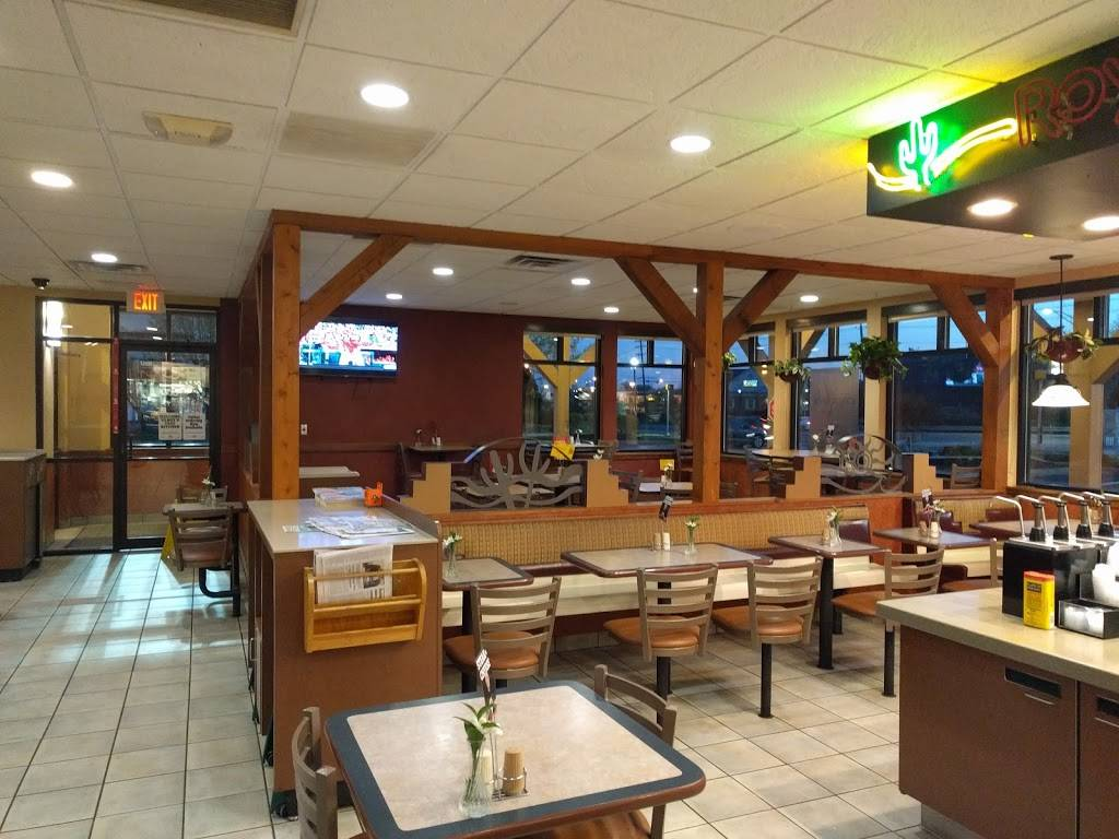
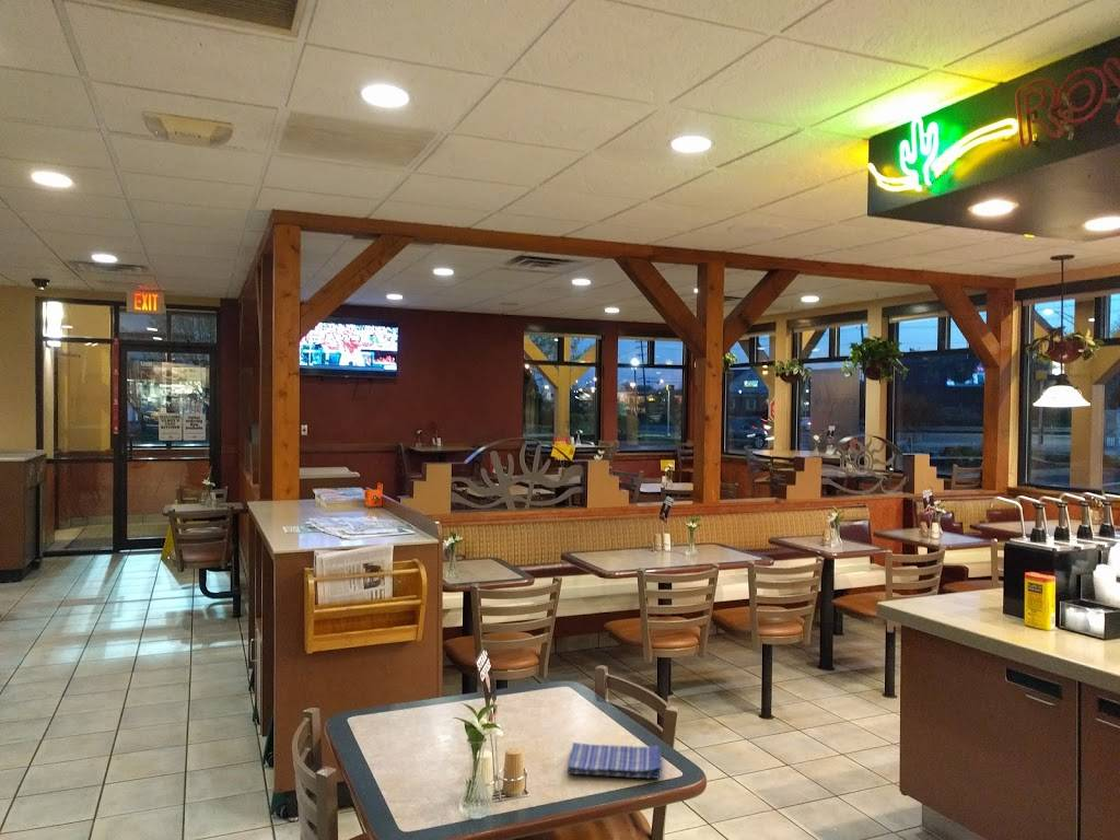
+ dish towel (615, 757)
